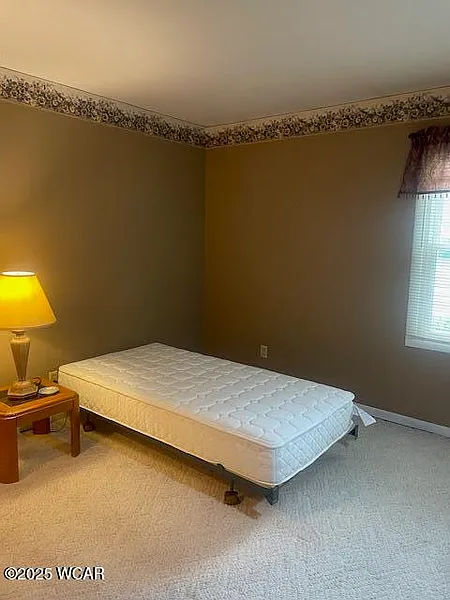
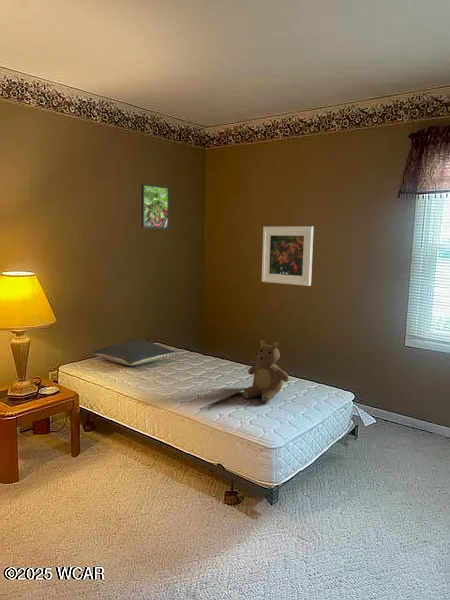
+ teddy bear (264, 369)
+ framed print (286, 255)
+ pillow (134, 352)
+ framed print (155, 207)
